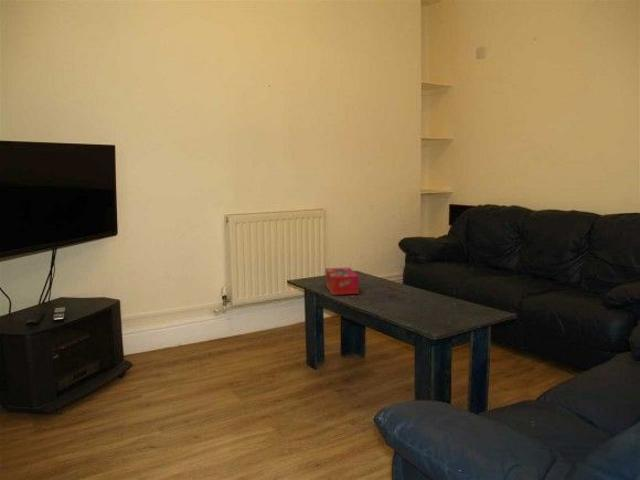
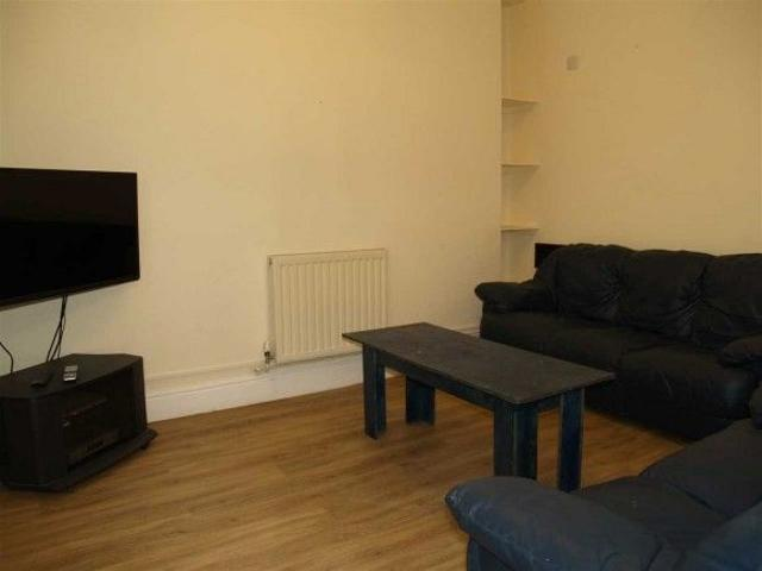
- tissue box (341, 280)
